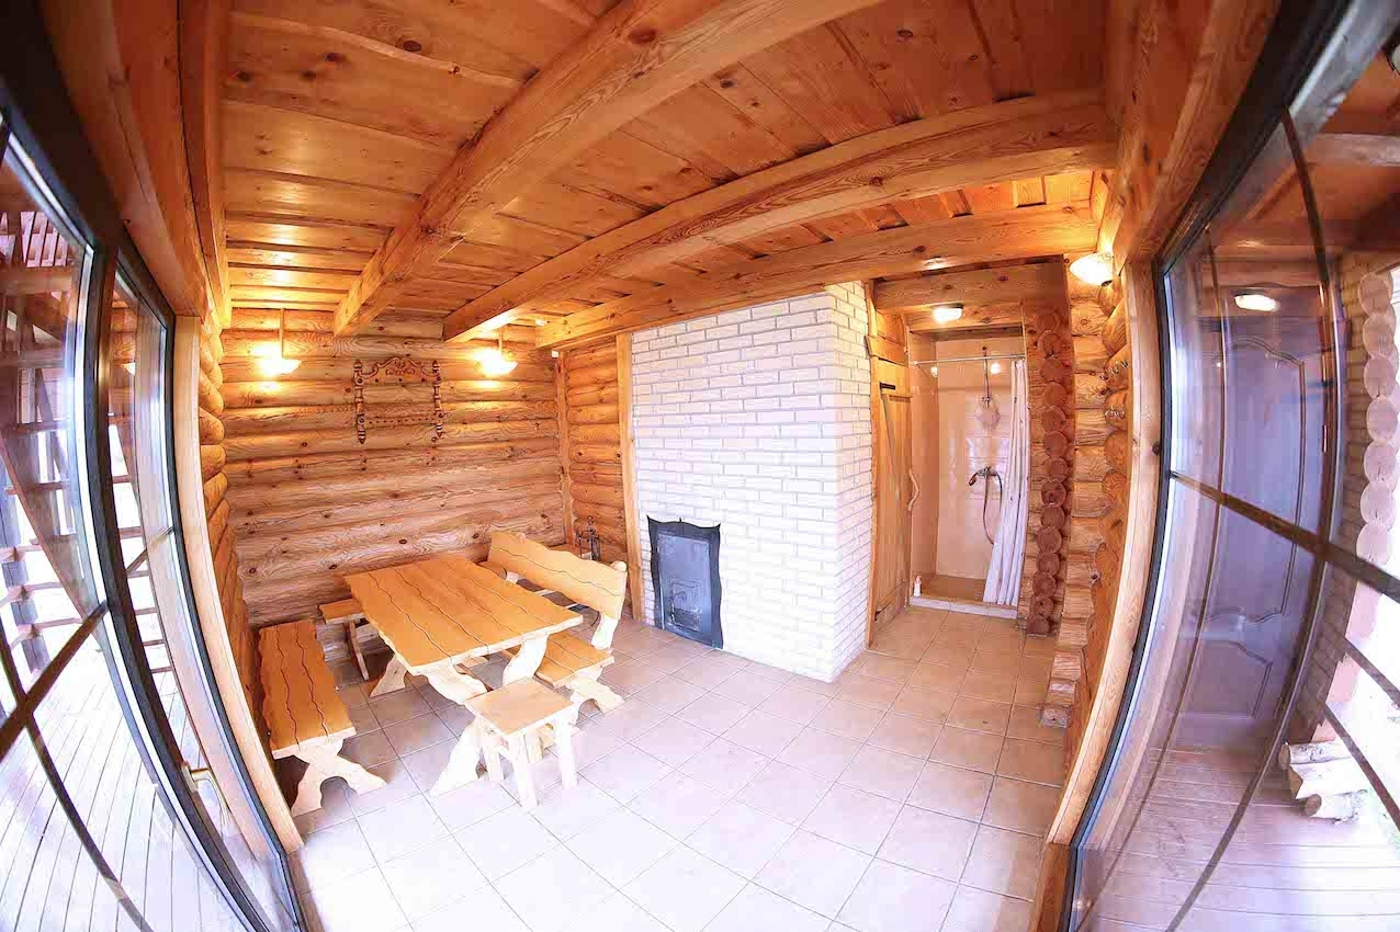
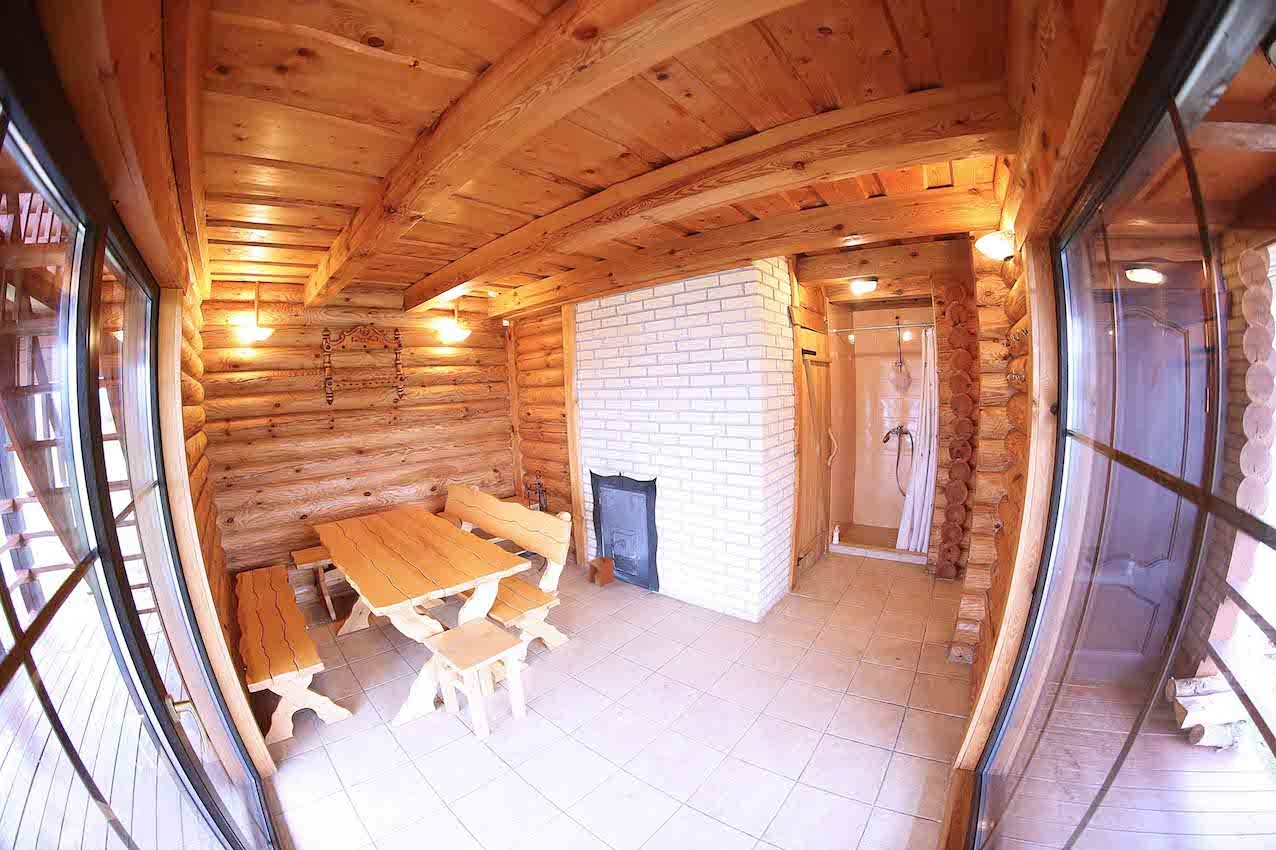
+ architectural model (601, 567)
